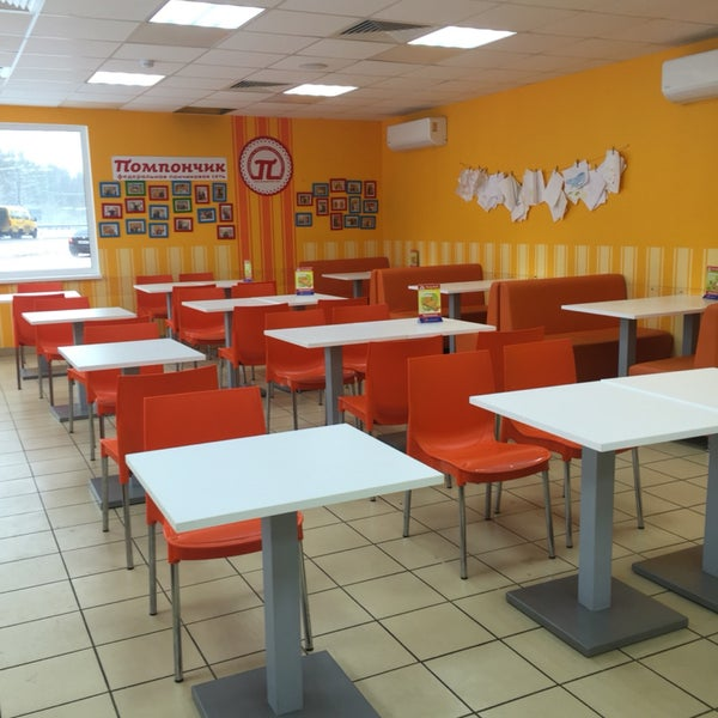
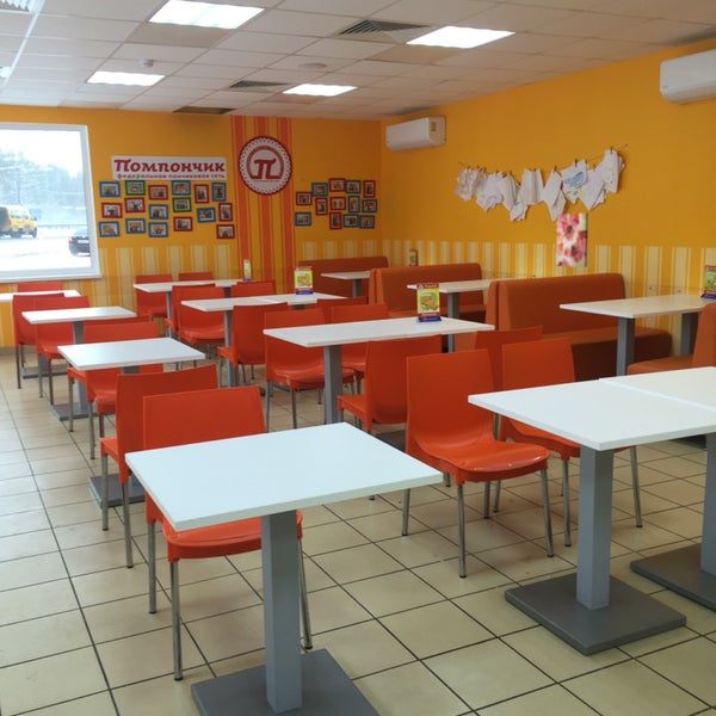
+ wall art (572, 240)
